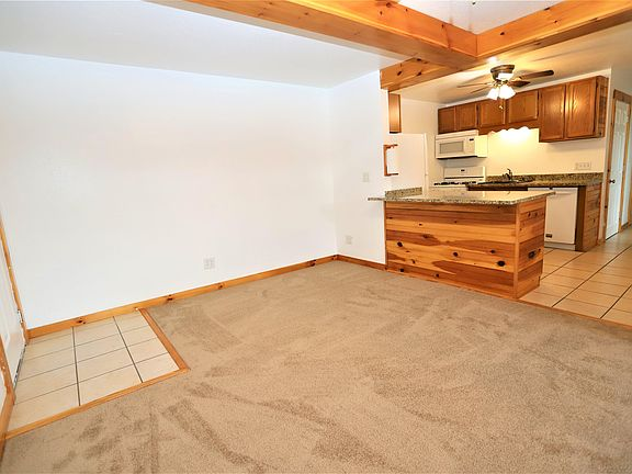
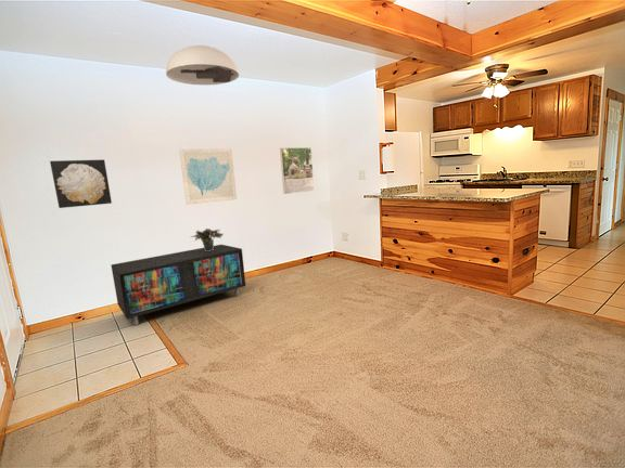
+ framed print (297, 170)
+ storage cabinet (182, 280)
+ ceiling light (202, 62)
+ wall art (209, 176)
+ wall art (81, 183)
+ potted plant (207, 239)
